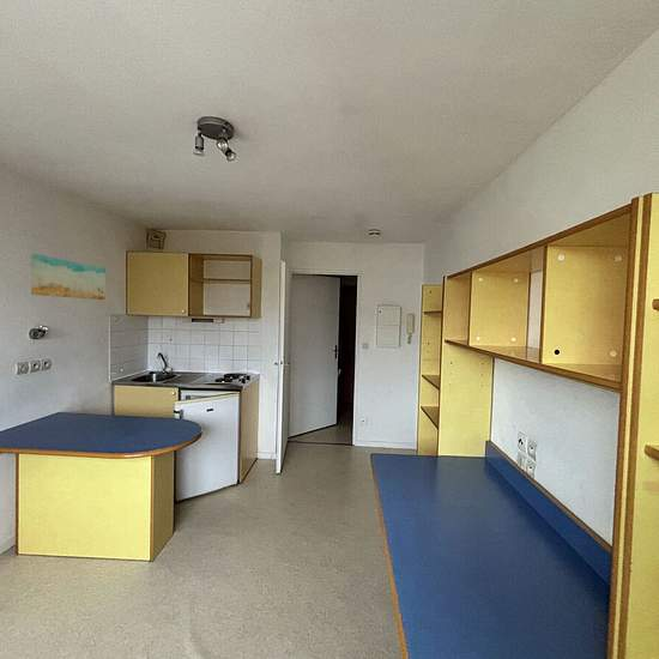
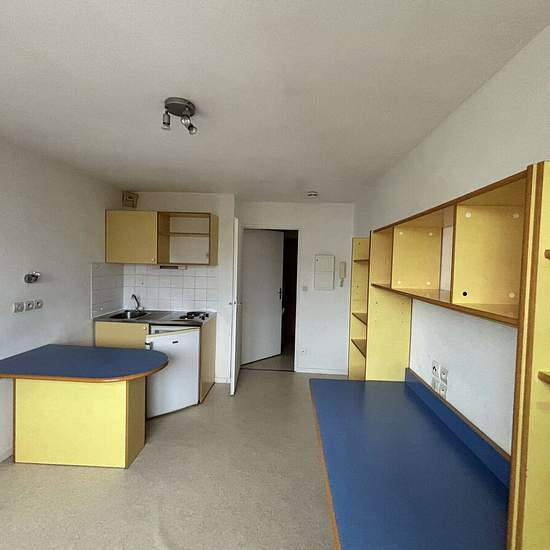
- wall art (71, 279)
